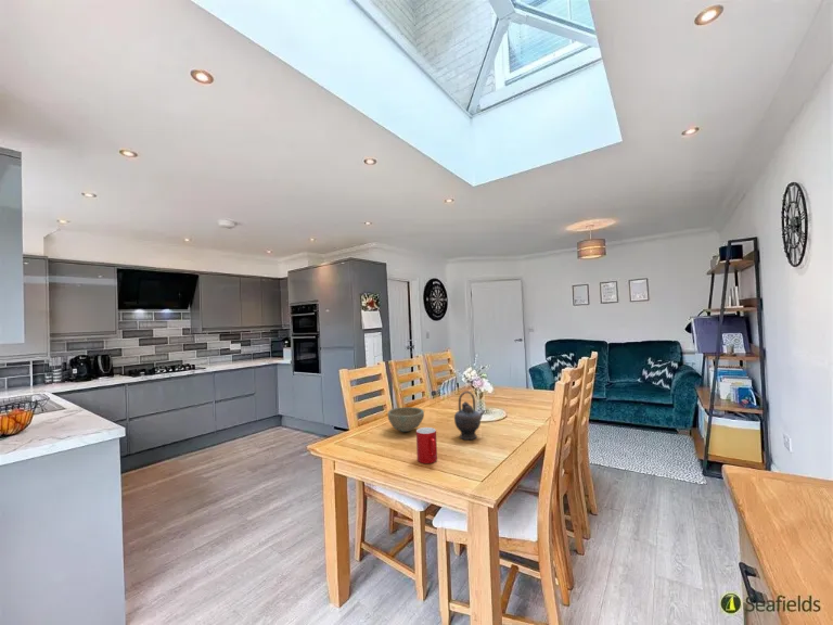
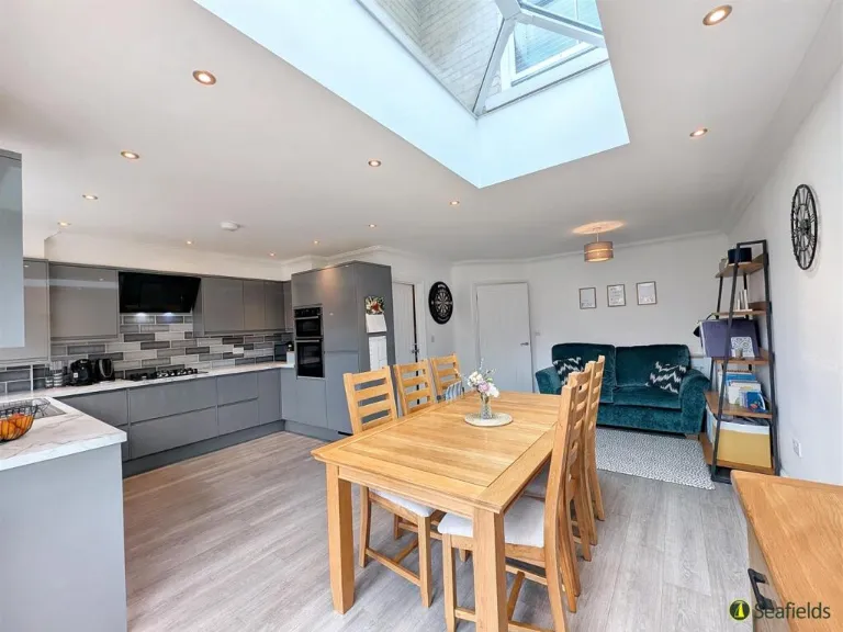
- bowl (406, 421)
- cup (426, 446)
- teapot (470, 413)
